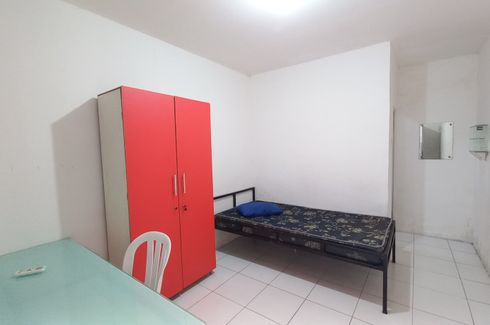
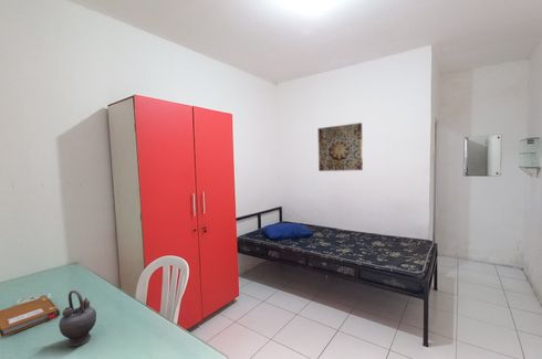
+ wall art (338, 148)
+ notebook (28, 314)
+ teapot (75, 314)
